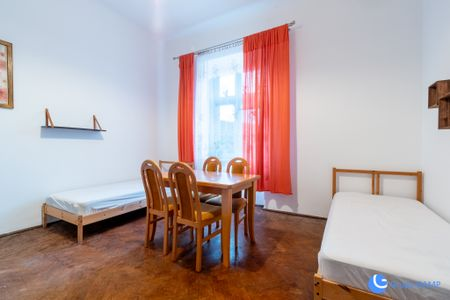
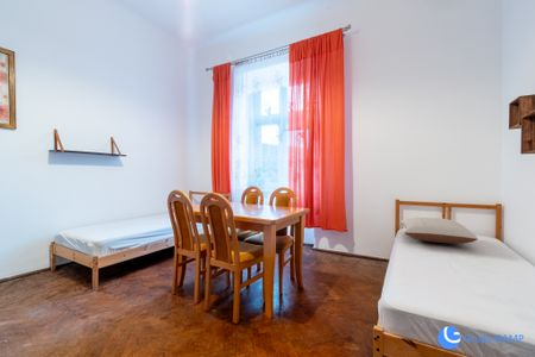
+ pillow (433, 230)
